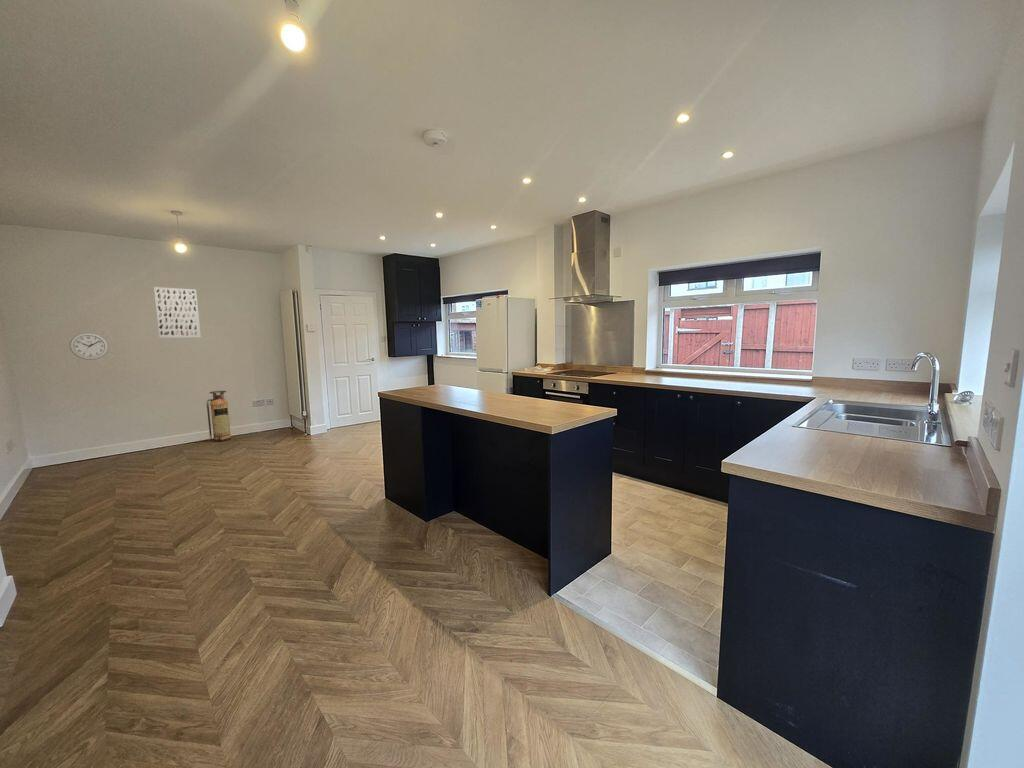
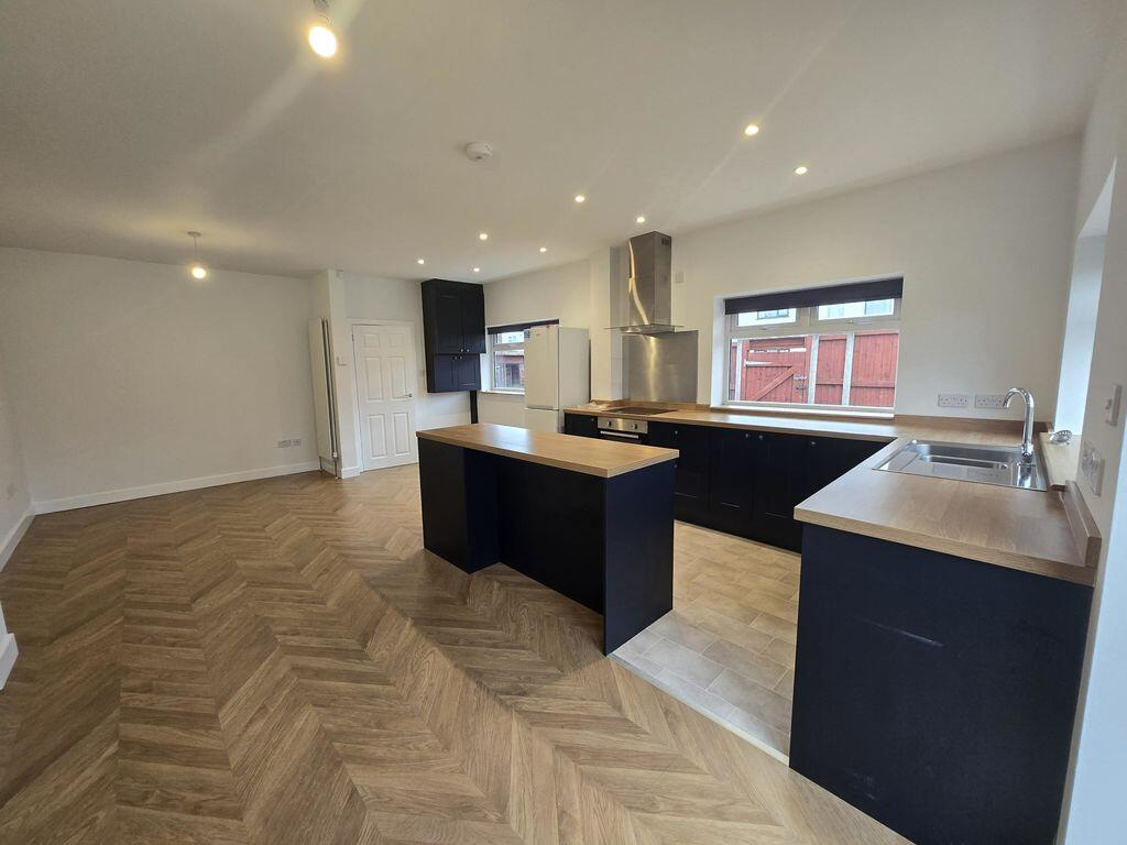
- fire extinguisher (218, 416)
- wall clock (89, 346)
- wall art (178, 313)
